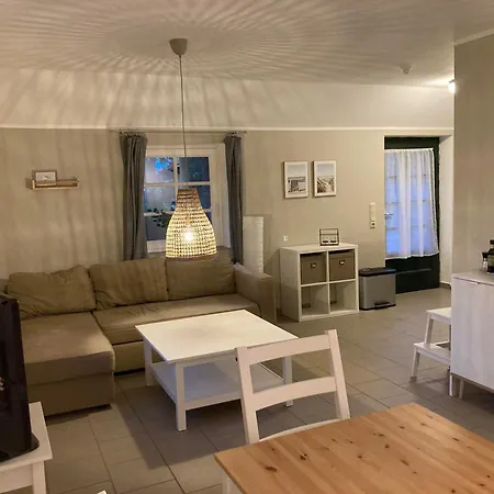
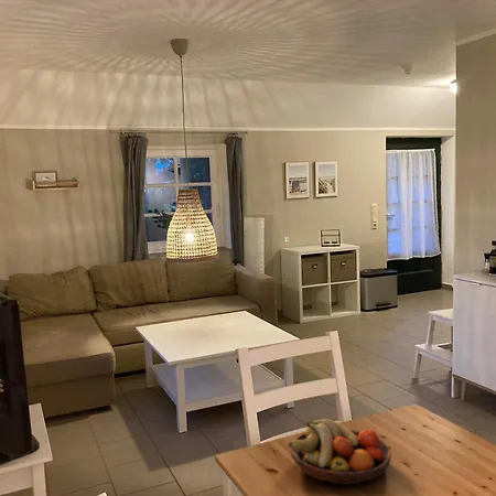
+ fruit bowl (339, 444)
